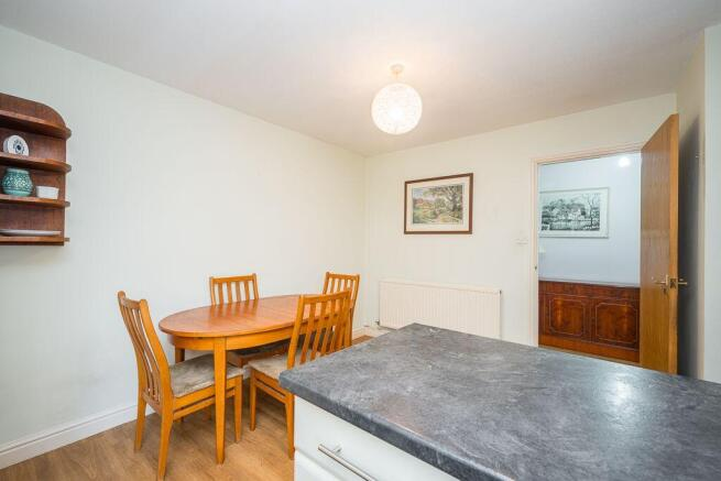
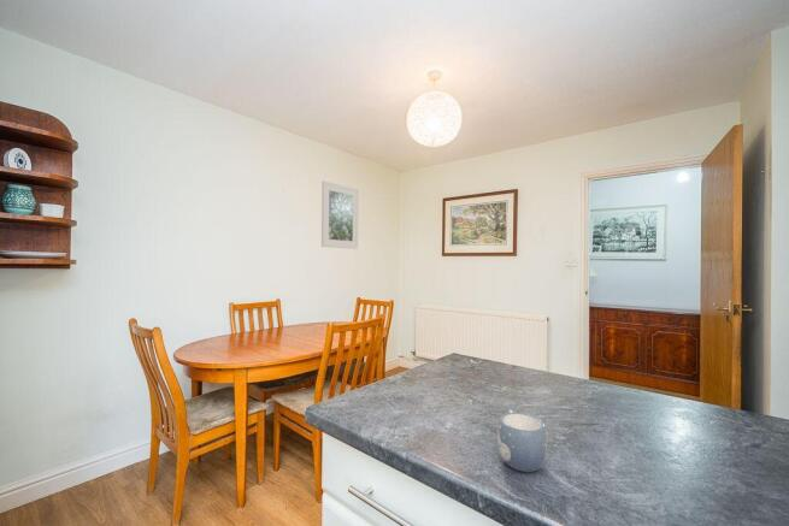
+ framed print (341, 217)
+ mug (518, 437)
